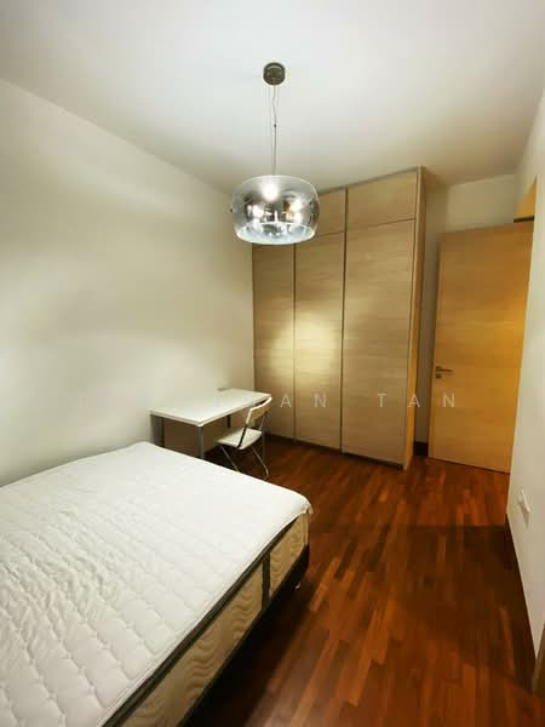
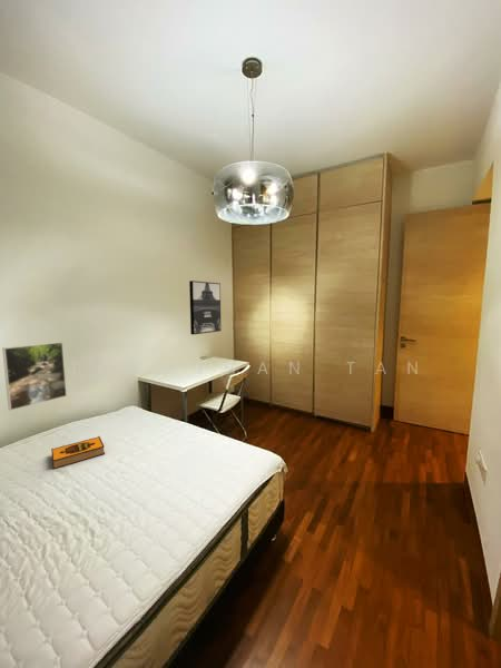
+ wall art (206, 307)
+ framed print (37, 373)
+ hardback book (78, 450)
